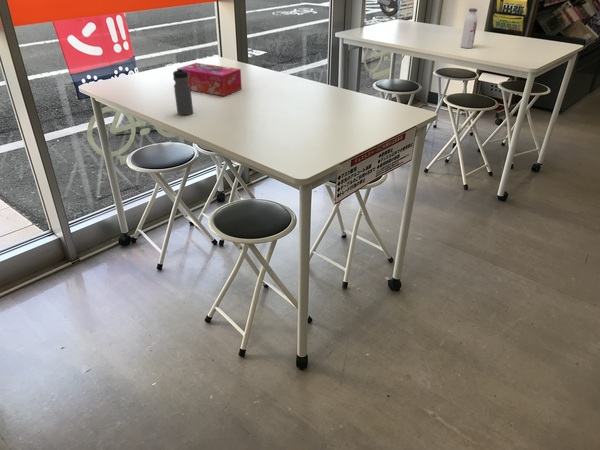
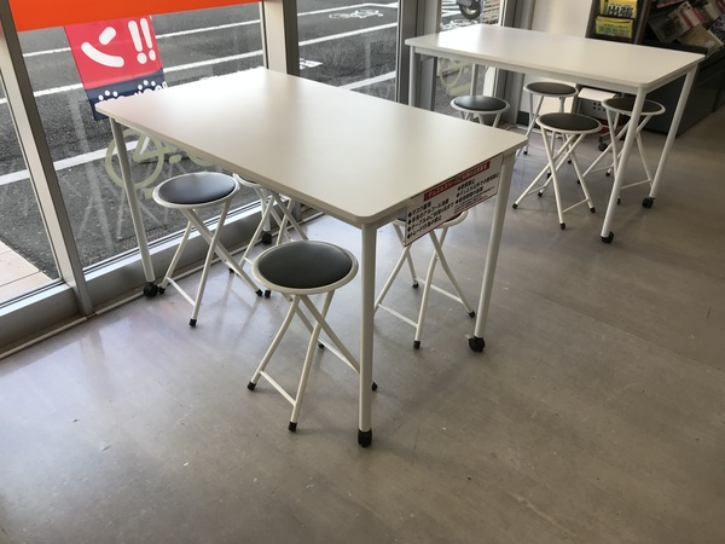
- water bottle (182, 90)
- tissue box (209, 78)
- water bottle (469, 28)
